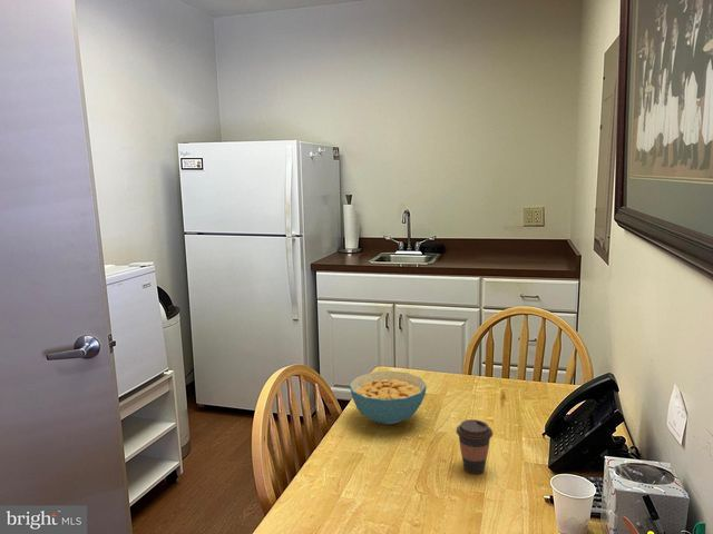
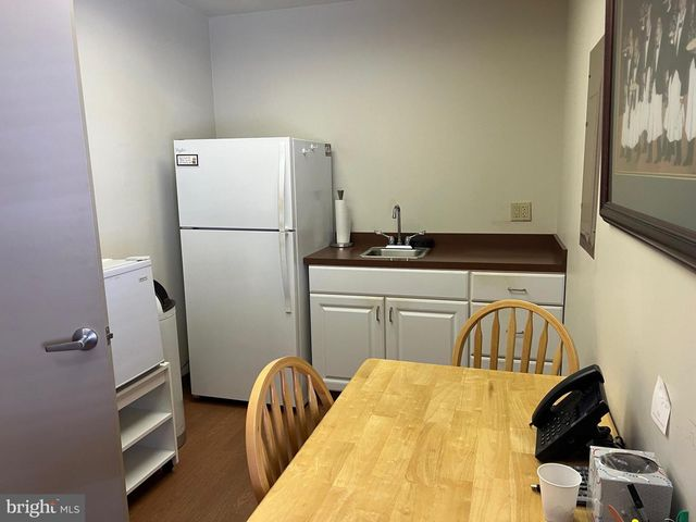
- cereal bowl (388, 402)
- coffee cup (473, 447)
